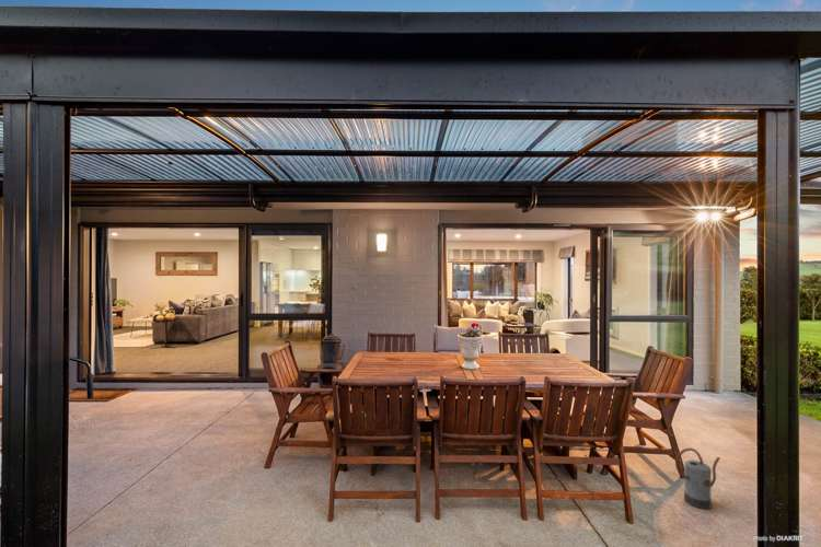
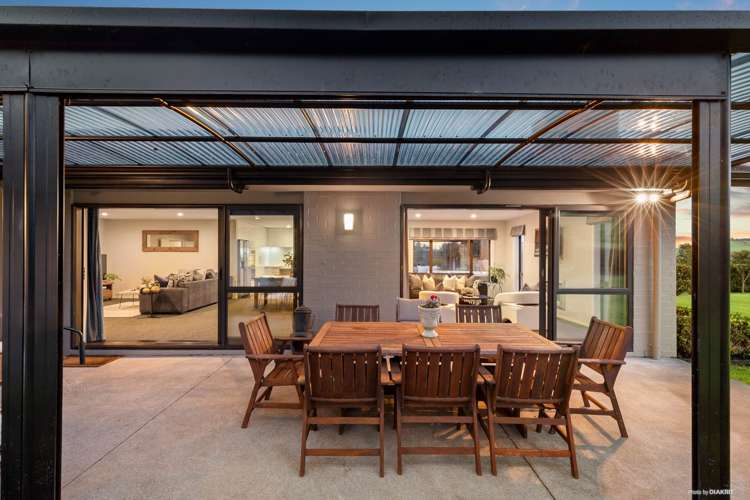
- watering can (697, 475)
